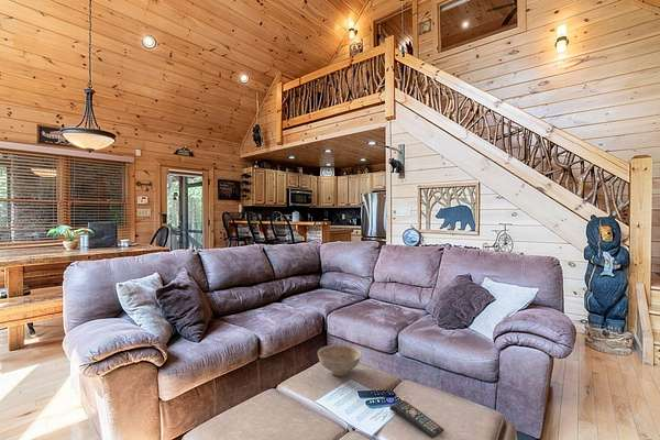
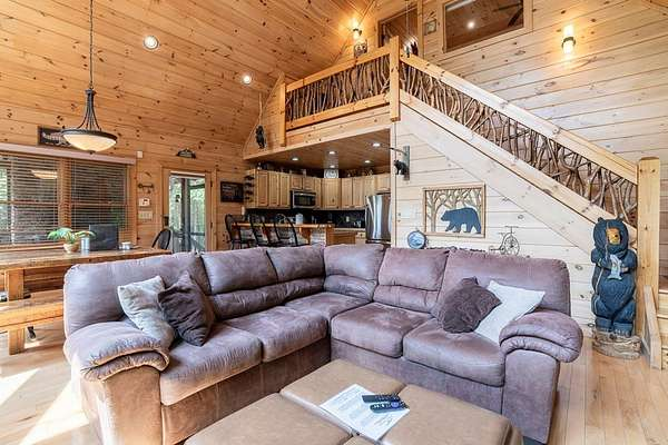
- remote control (415, 417)
- decorative bowl (339, 361)
